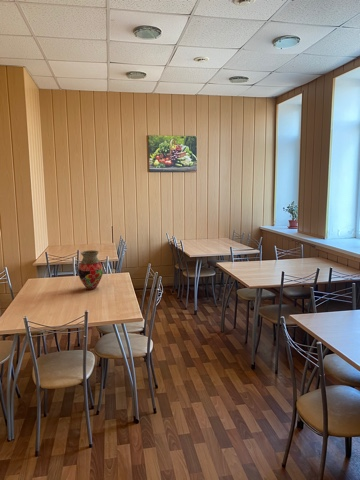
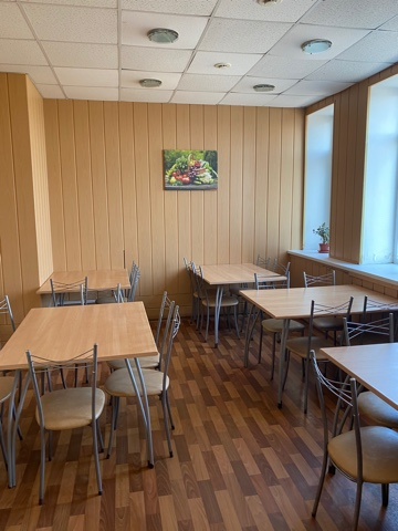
- vase (90, 270)
